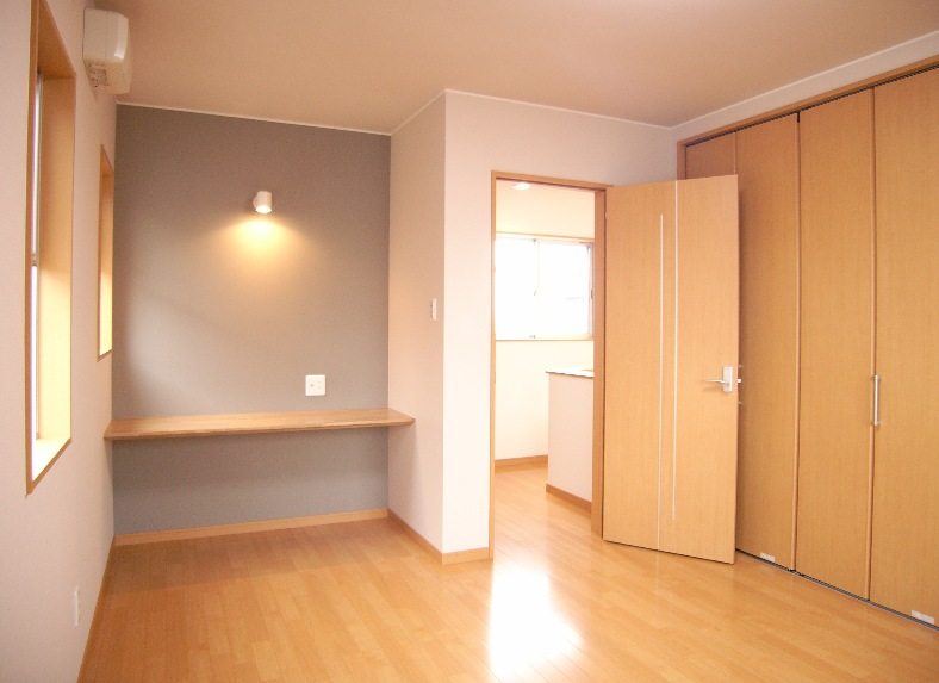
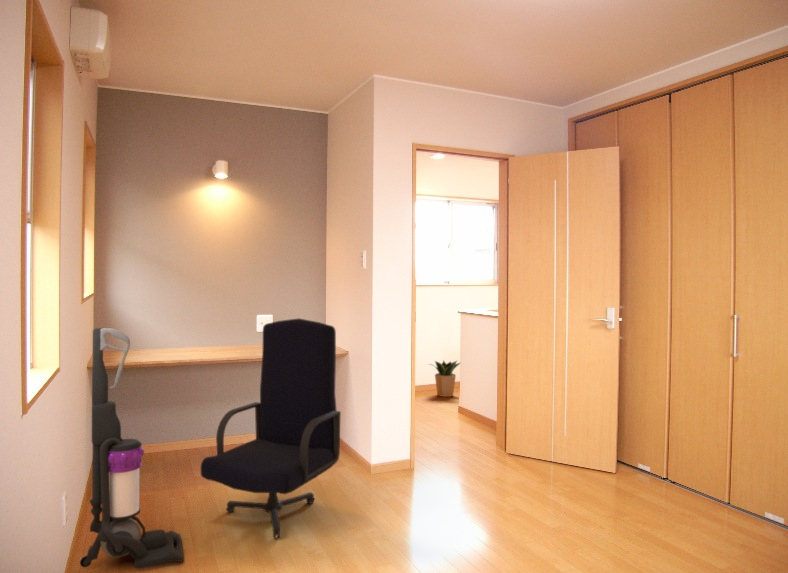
+ vacuum cleaner (133, 442)
+ office chair (274, 418)
+ potted plant (446, 377)
